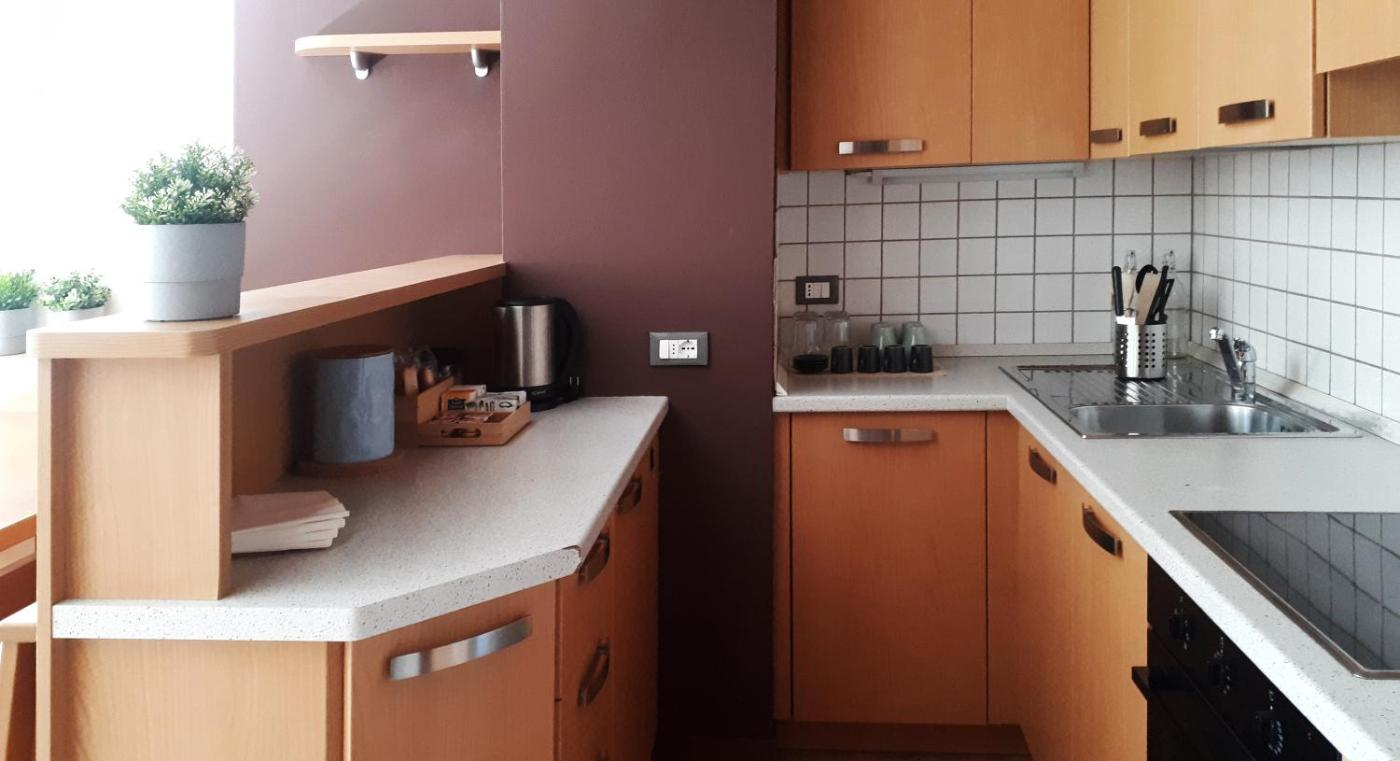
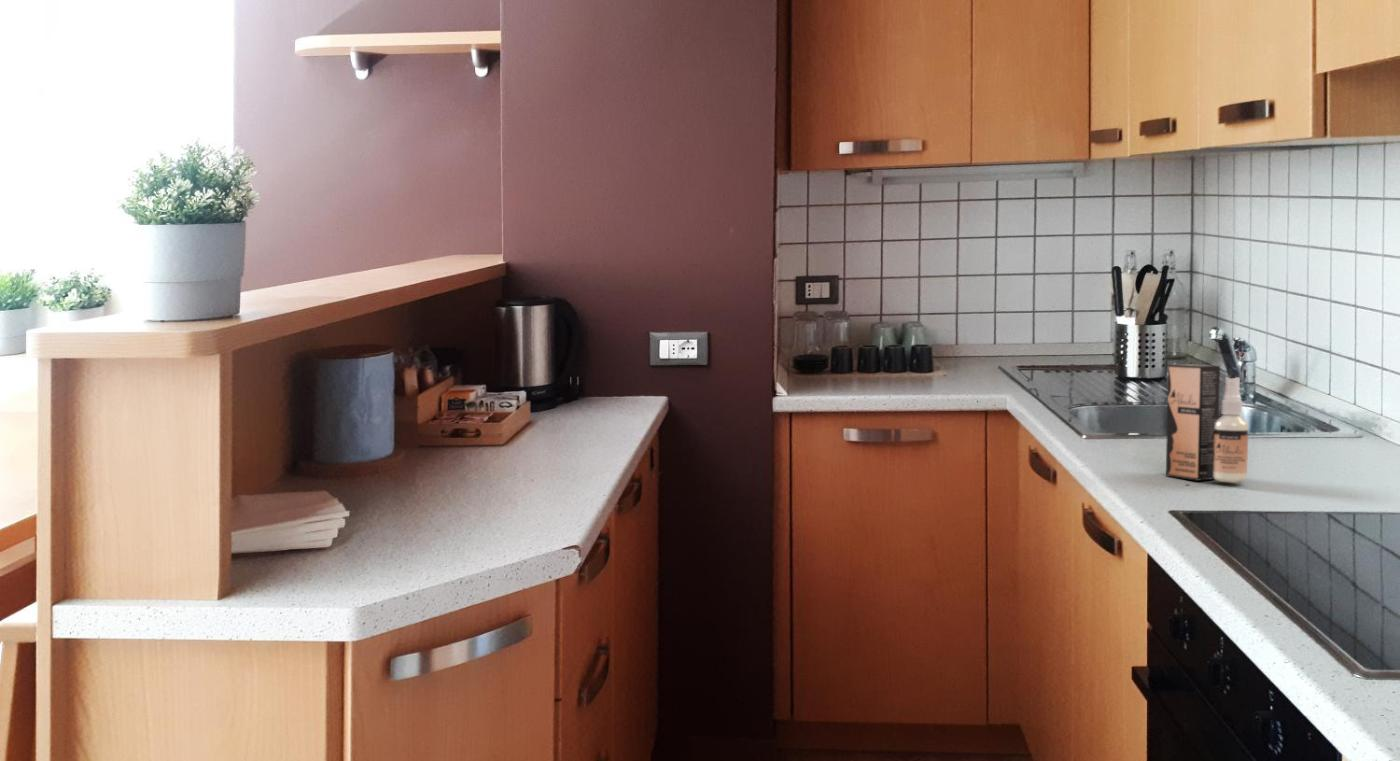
+ spray bottle (1207, 422)
